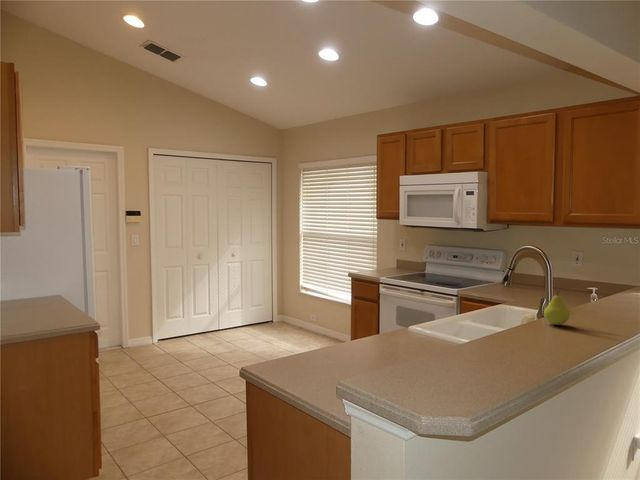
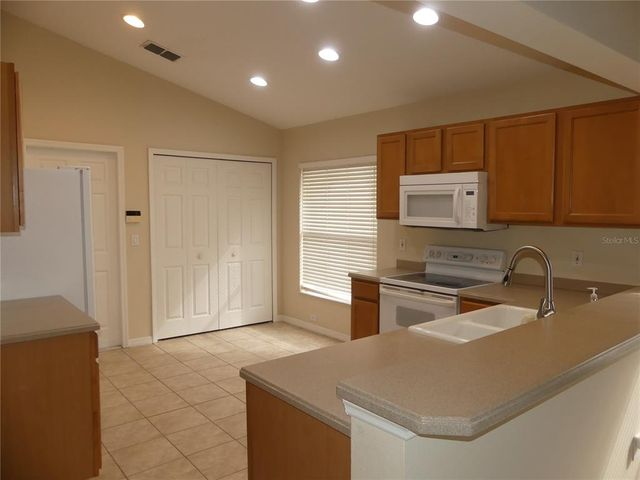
- fruit (556, 307)
